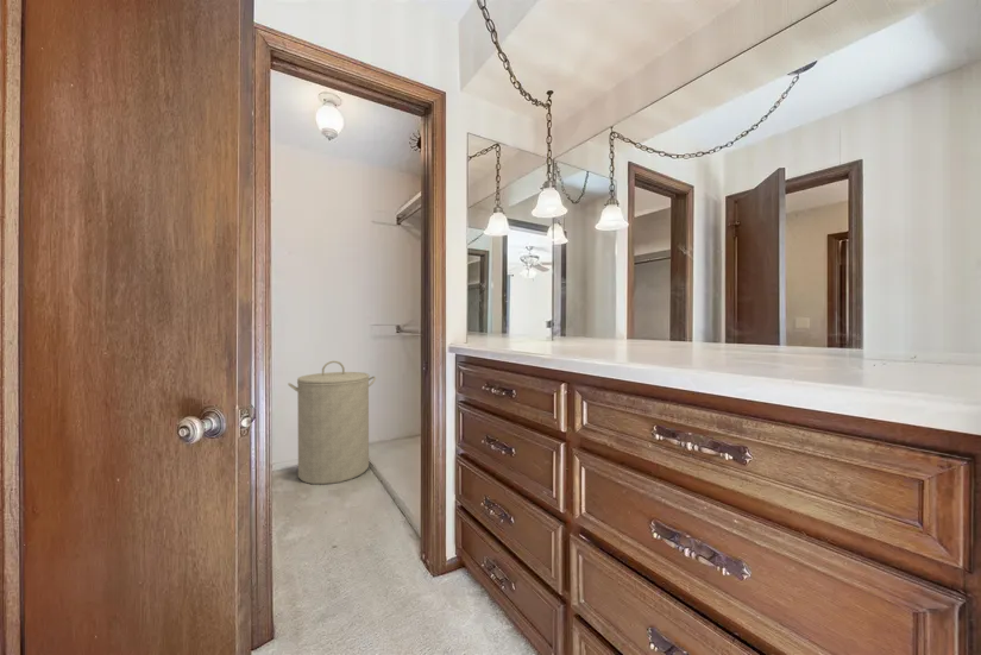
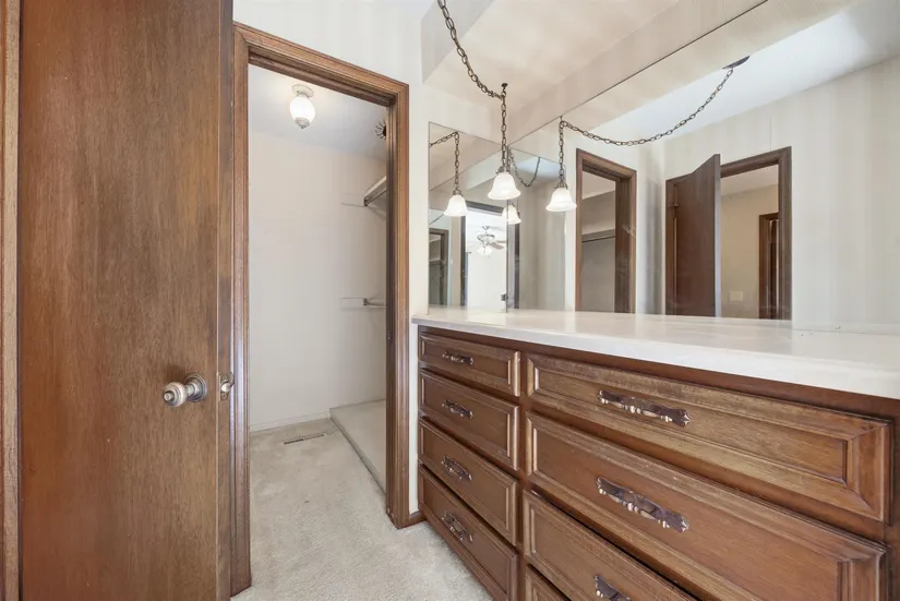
- laundry hamper (334, 415)
